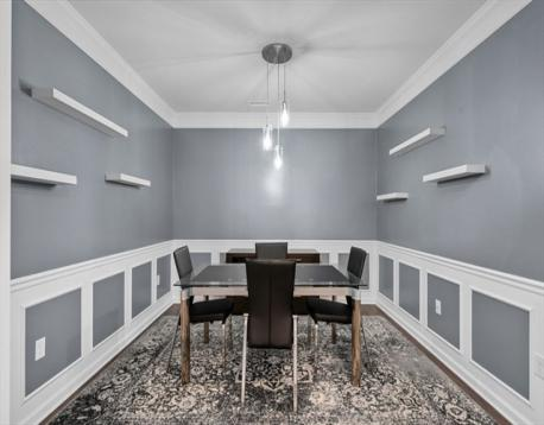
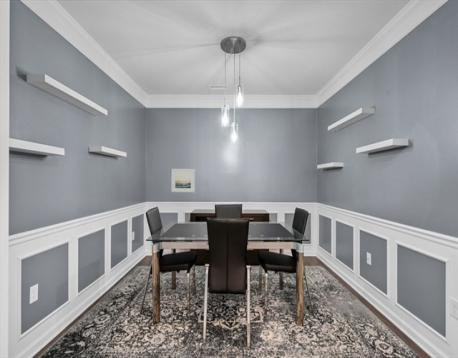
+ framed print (183, 180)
